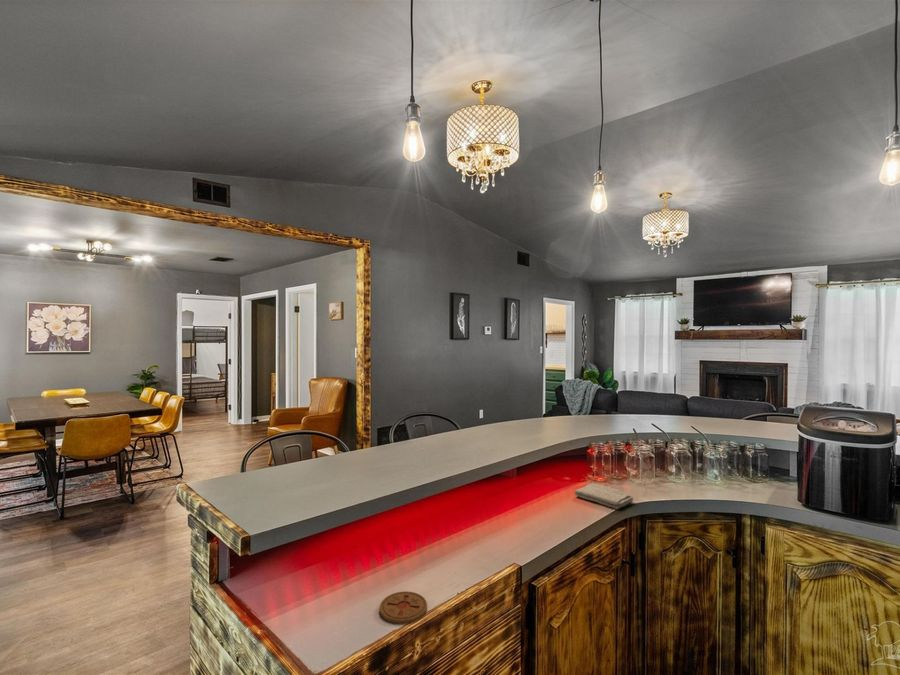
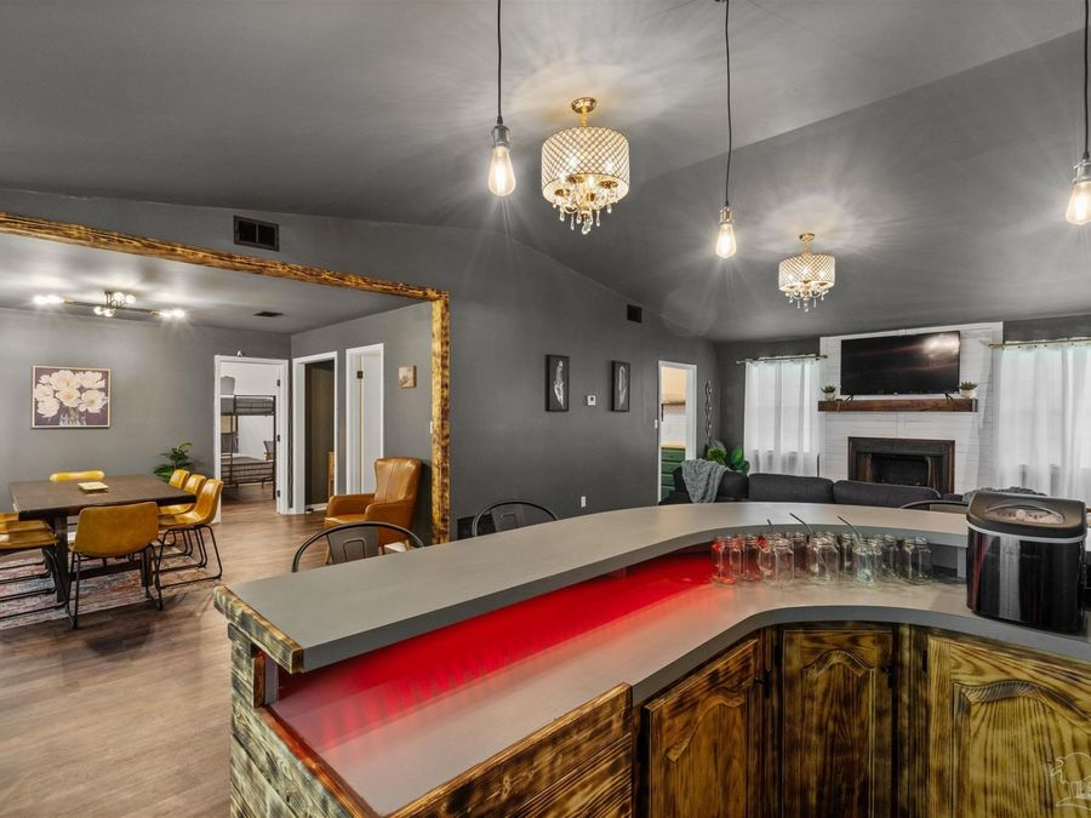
- coaster (403, 606)
- washcloth (603, 494)
